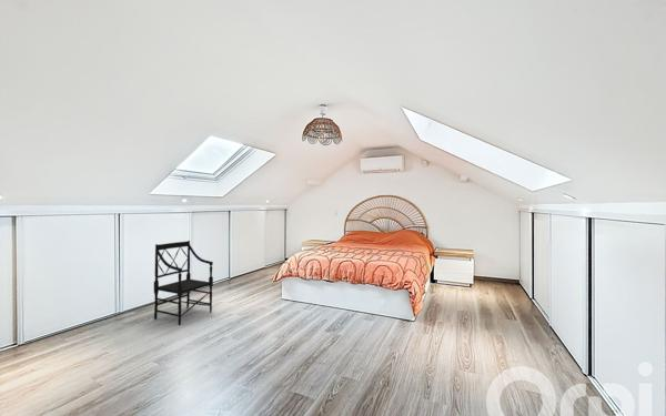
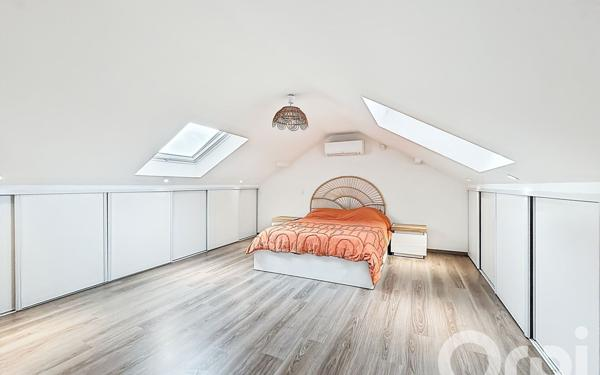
- armchair (184, 280)
